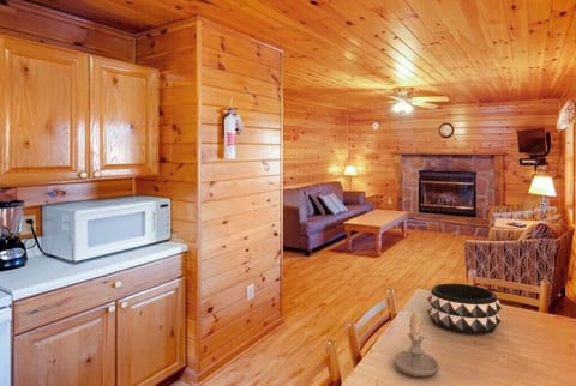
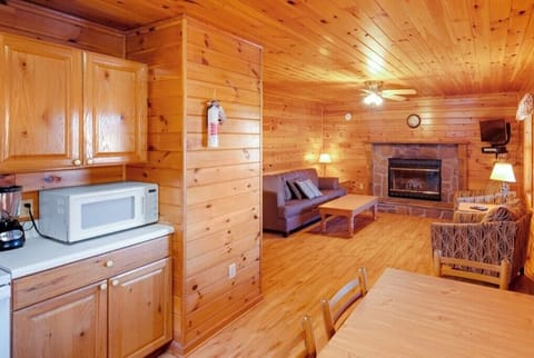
- decorative bowl (462, 307)
- candle (415, 339)
